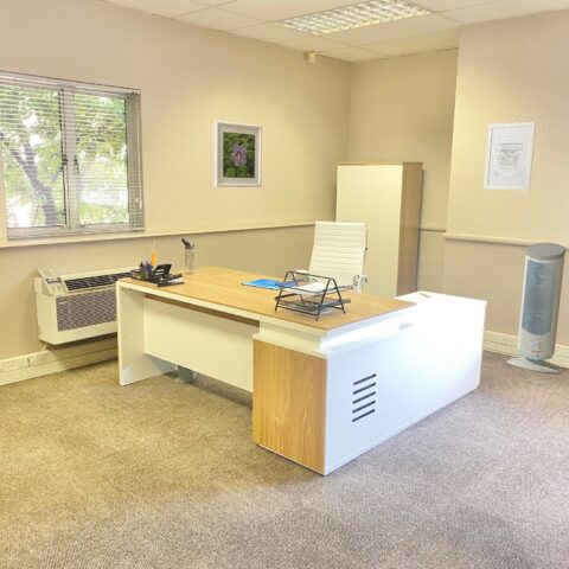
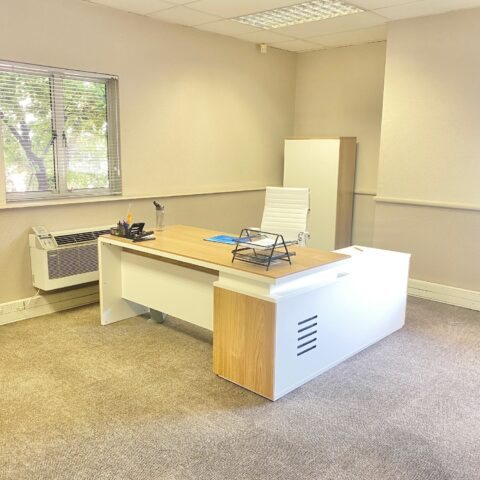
- wall art (509, 156)
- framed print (238, 155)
- air purifier (539, 306)
